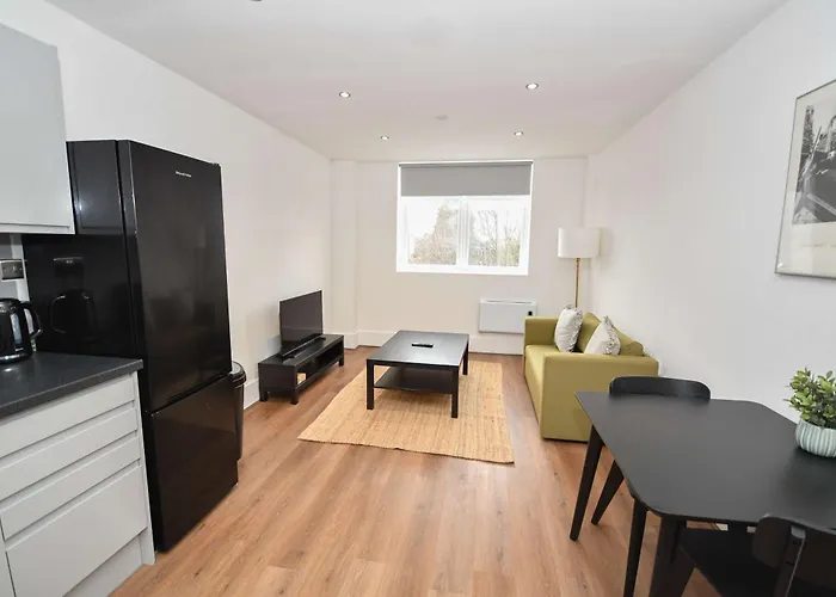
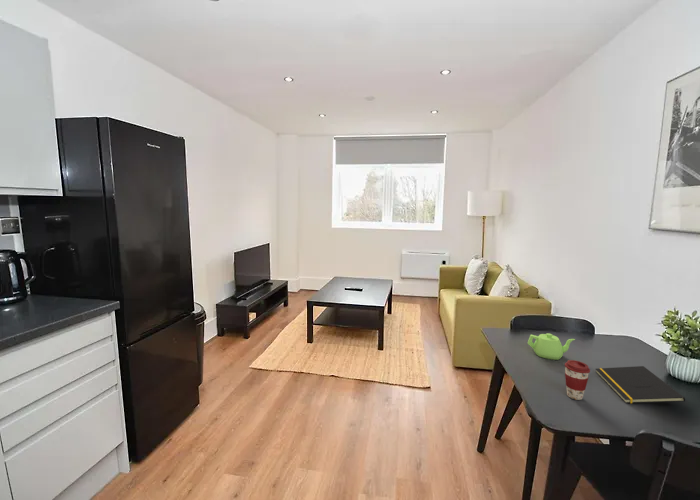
+ teapot (550, 344)
+ notepad (635, 383)
+ coffee cup (576, 380)
